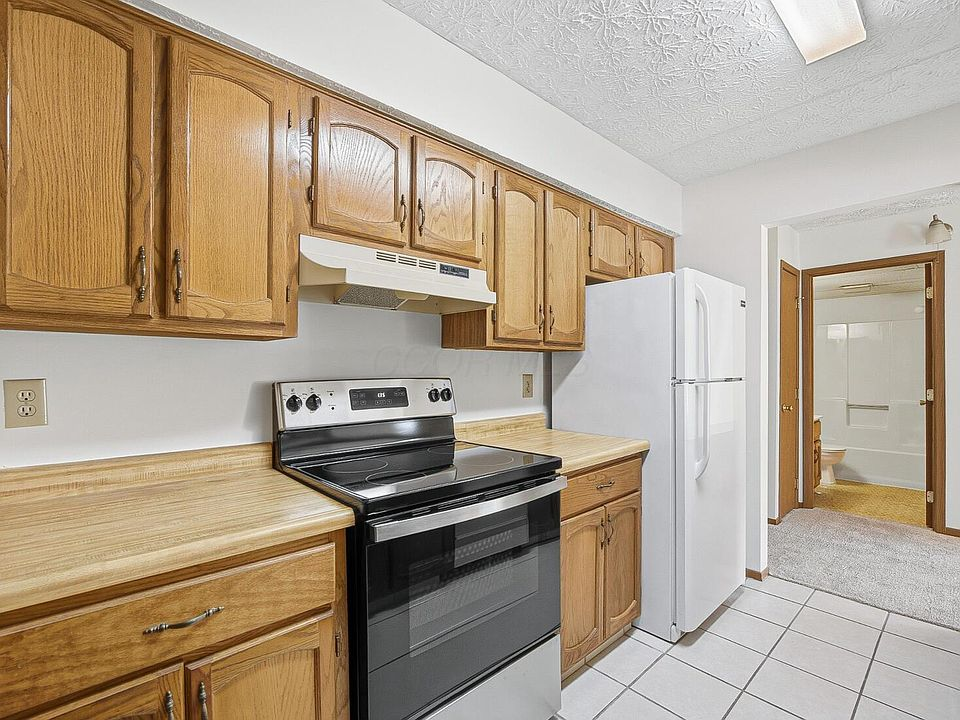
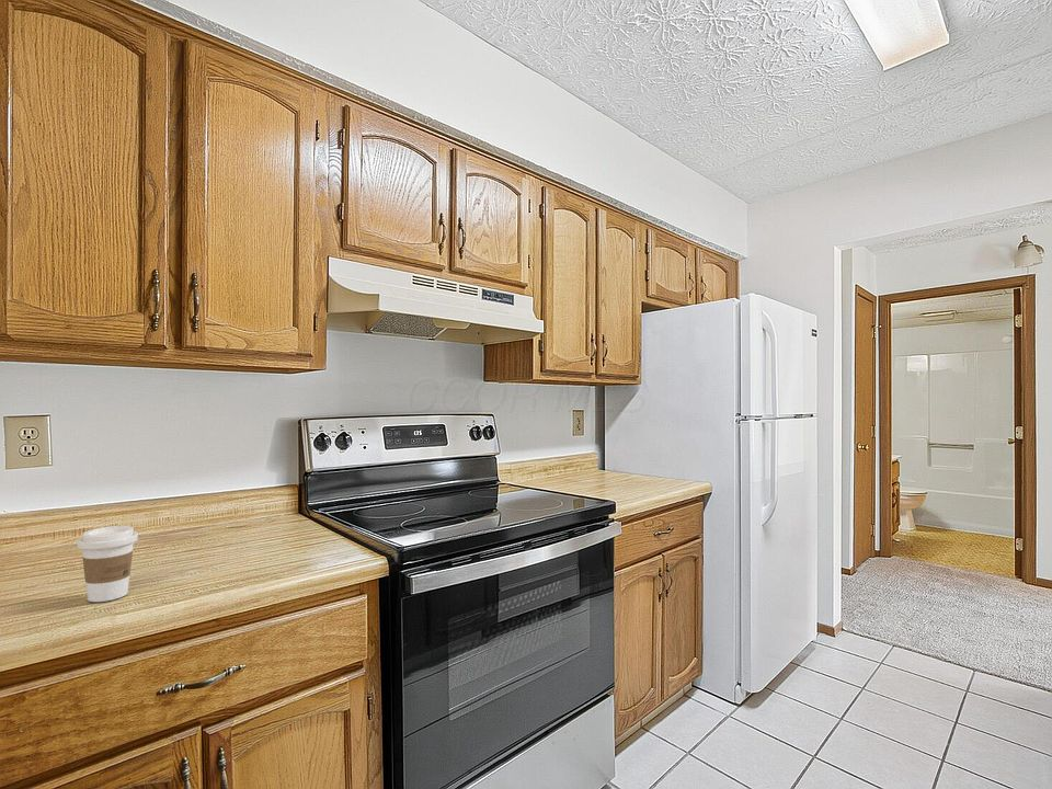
+ coffee cup (107, 562)
